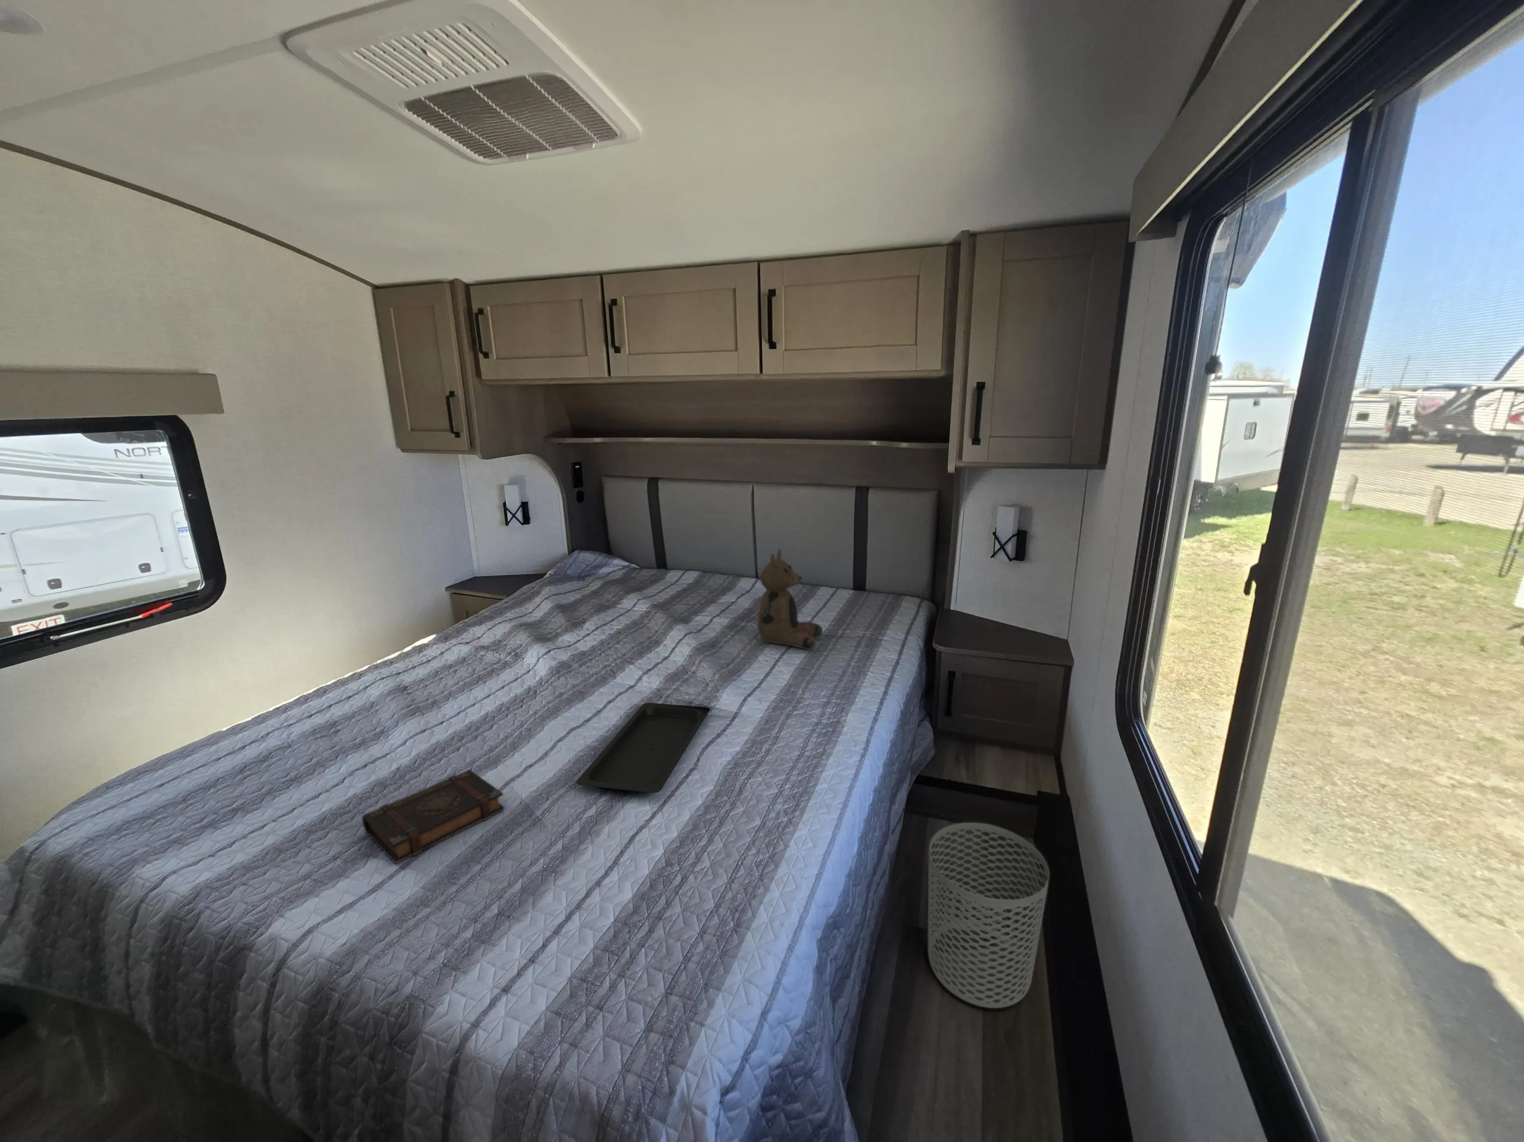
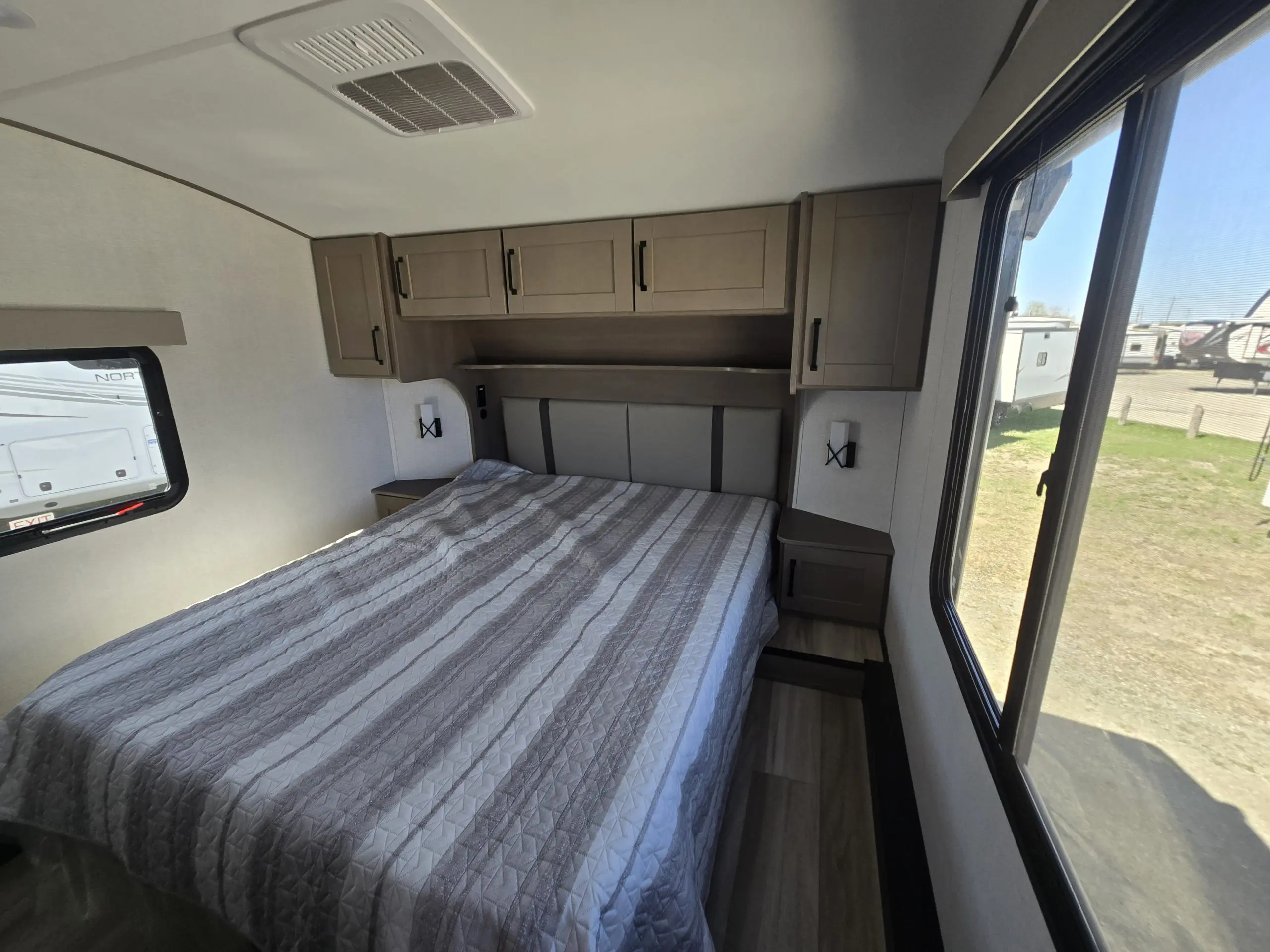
- waste bin (983, 913)
- teddy bear (790, 597)
- serving tray (650, 745)
- book (434, 811)
